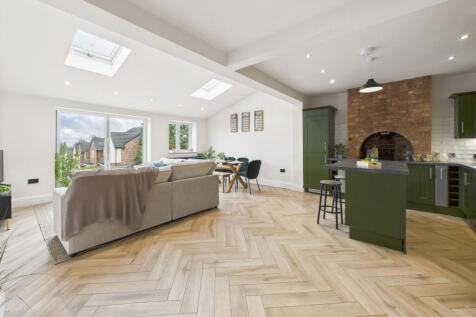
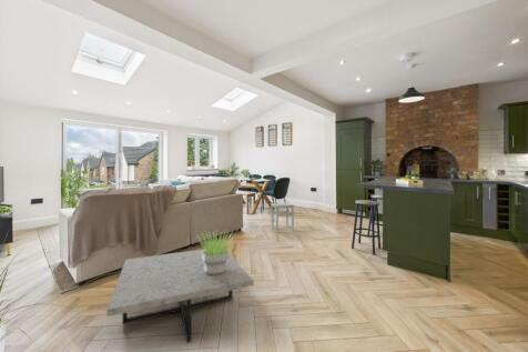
+ potted plant (215, 252)
+ coffee table (182, 289)
+ stool (282, 214)
